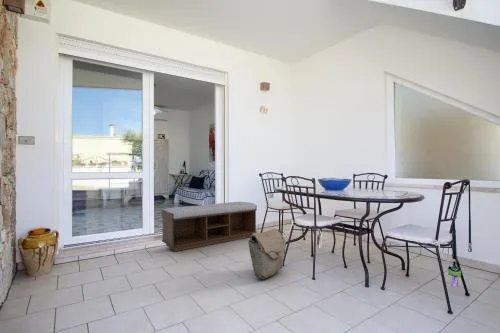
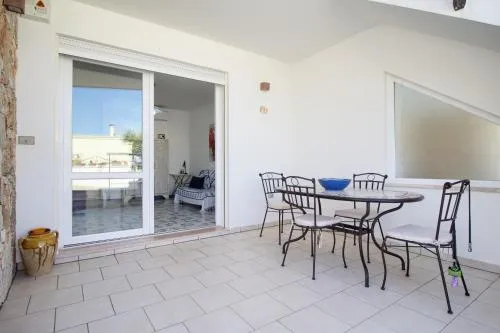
- bench (212, 222)
- bag (268, 254)
